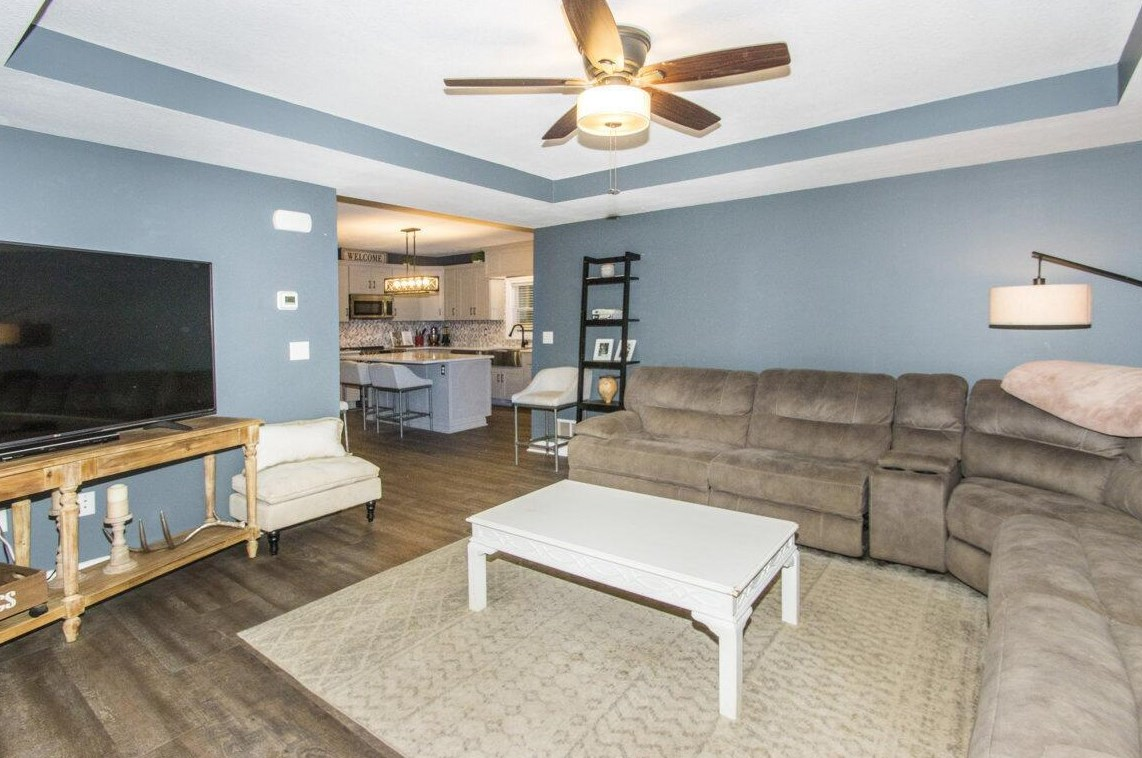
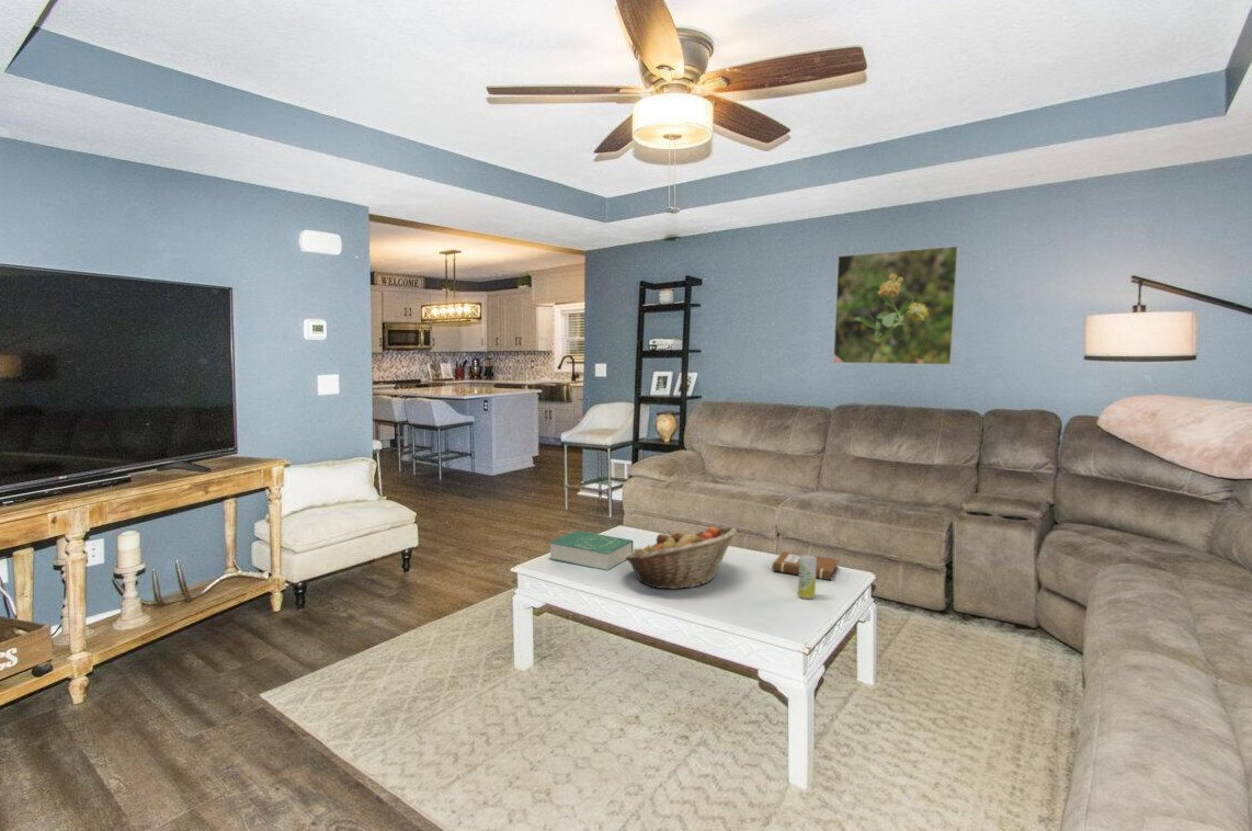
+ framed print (891, 308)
+ book (591, 549)
+ beverage can (807, 577)
+ fruit basket (682, 551)
+ notebook (798, 565)
